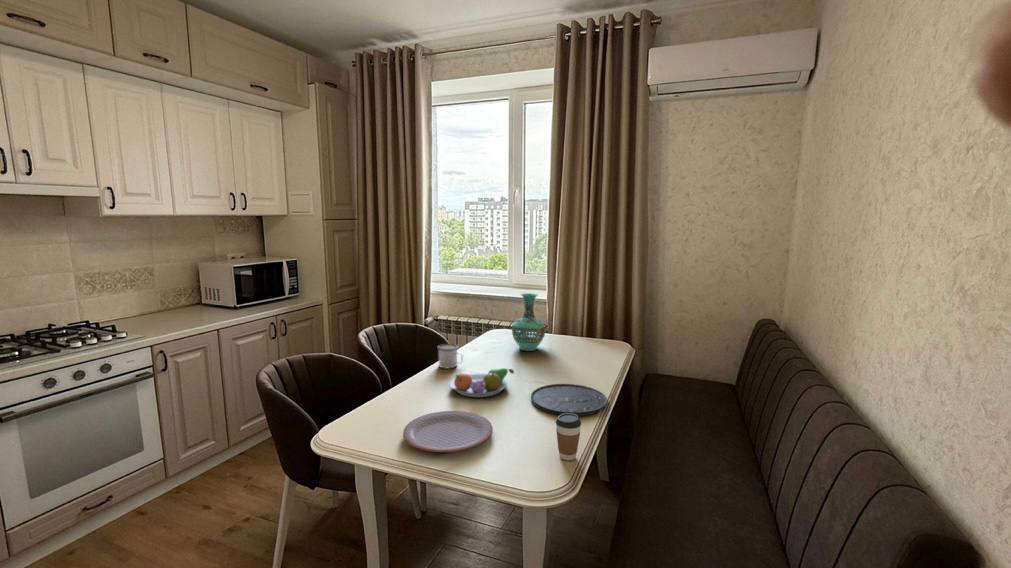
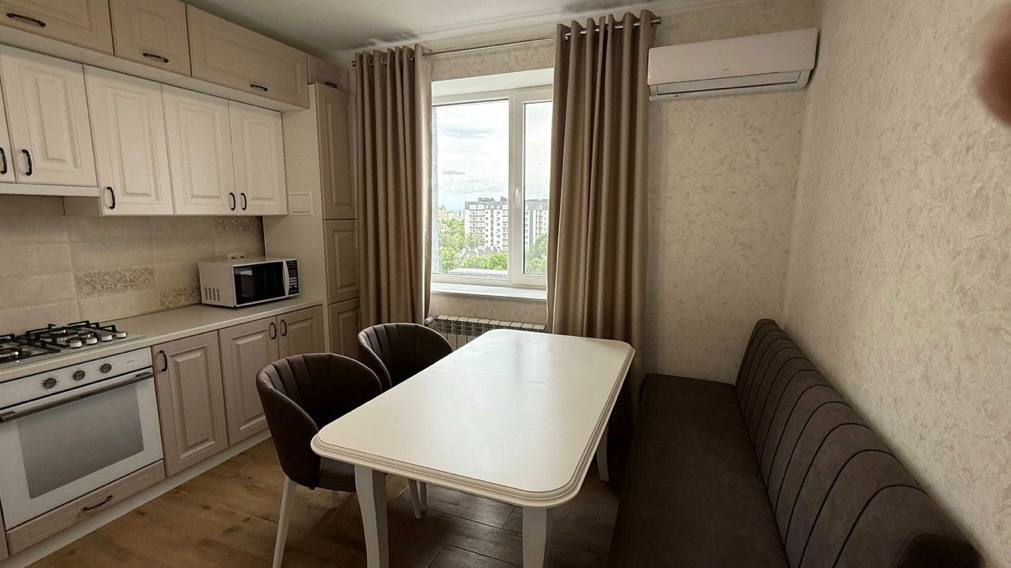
- coffee cup (568, 436)
- plate (568, 398)
- plate (448, 432)
- vase (528, 321)
- mug (450, 356)
- fruit bowl (481, 377)
